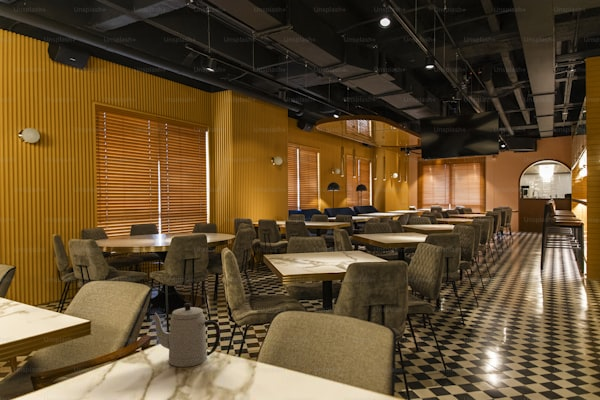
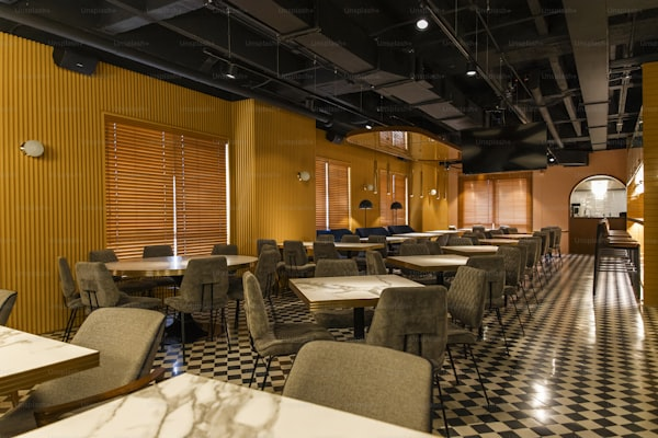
- teapot (185, 331)
